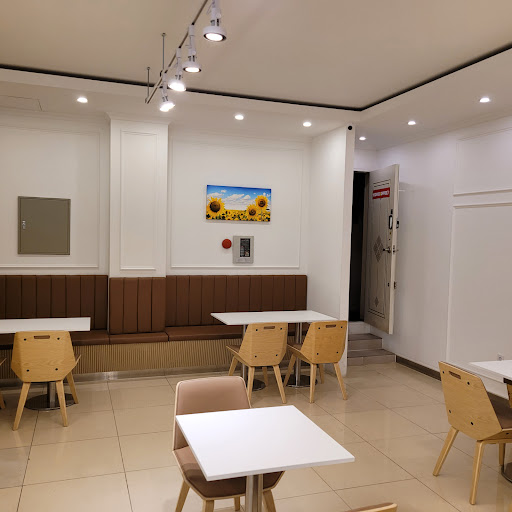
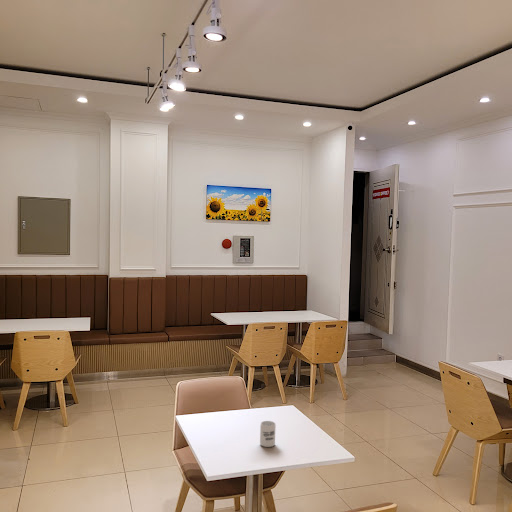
+ cup (267, 434)
